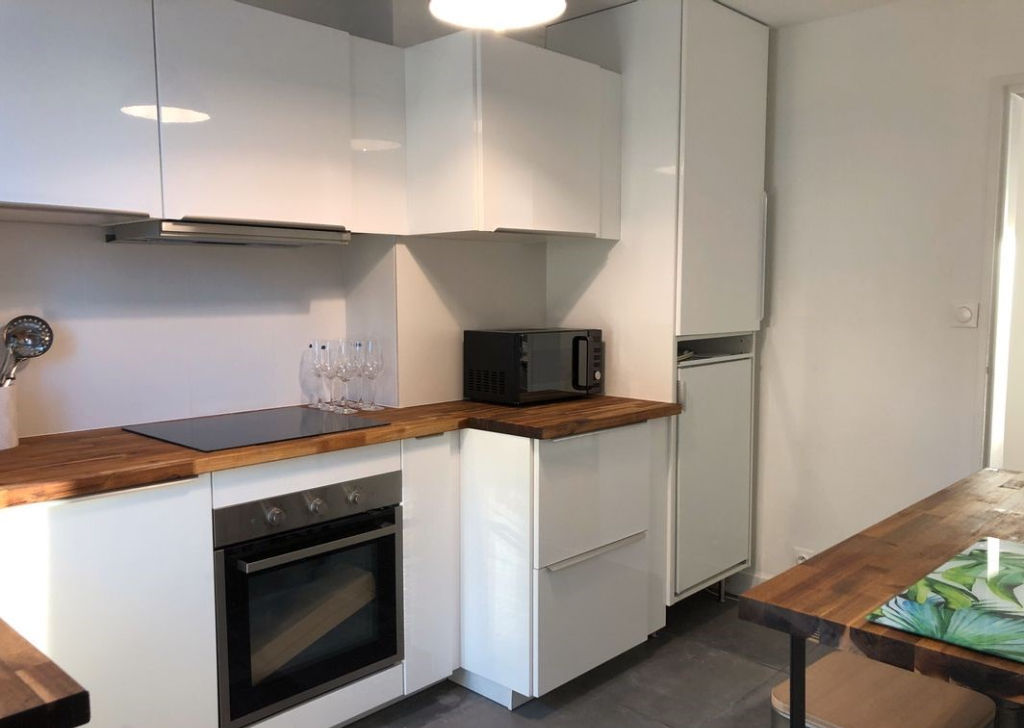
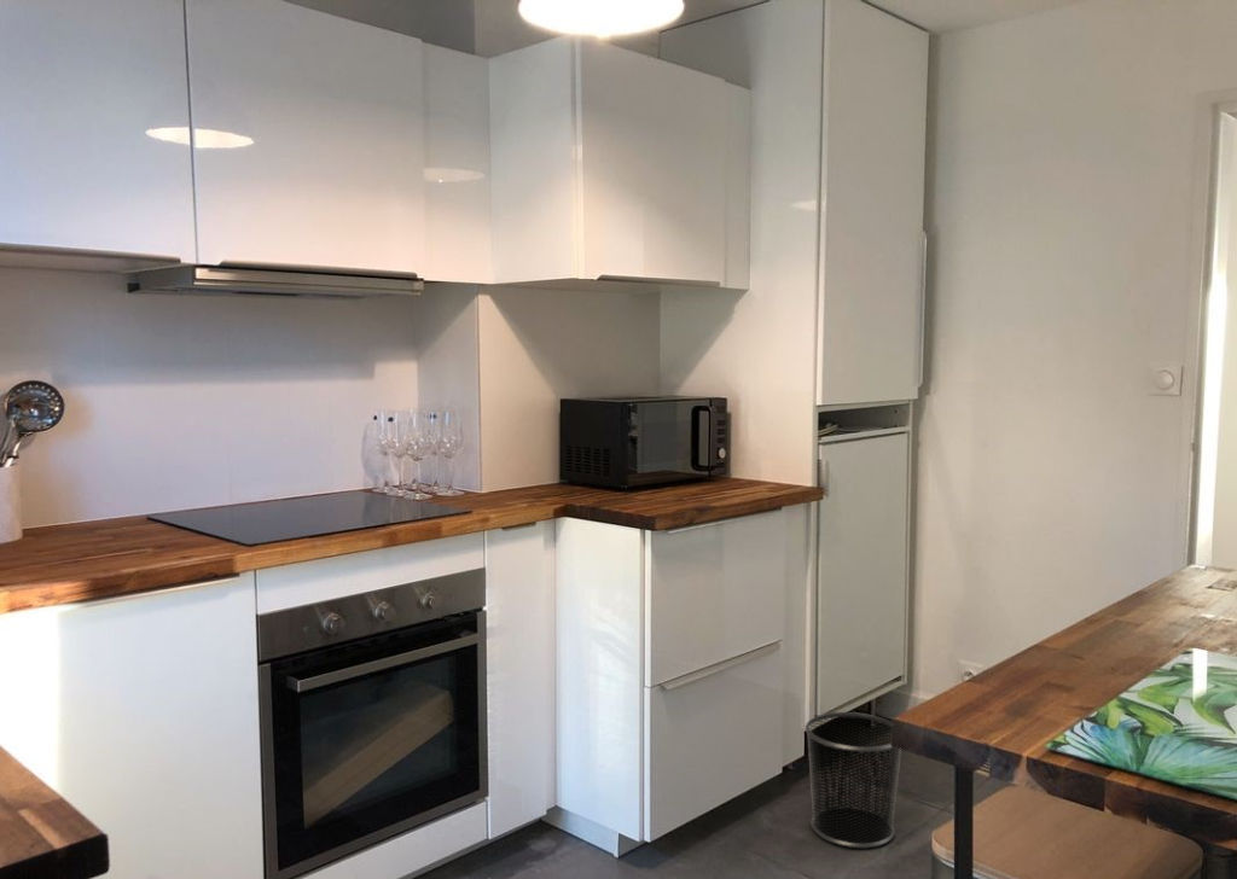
+ waste bin (853, 779)
